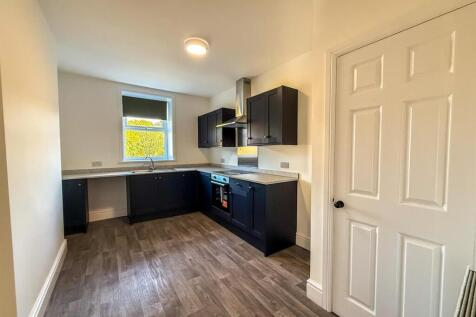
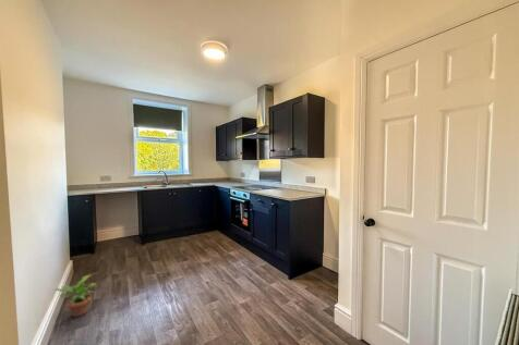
+ potted plant (75, 298)
